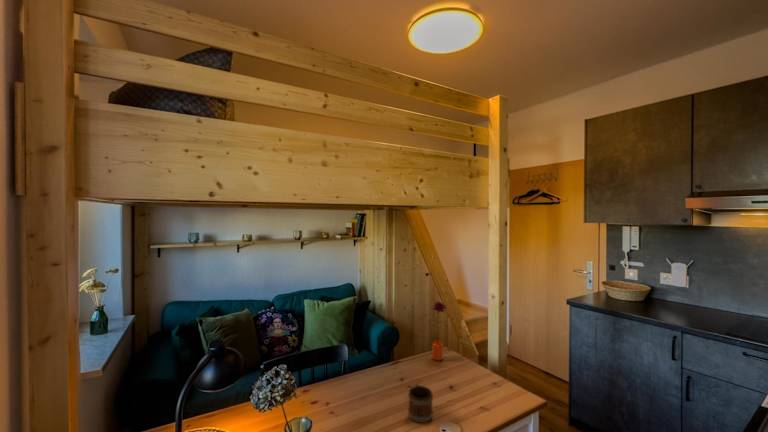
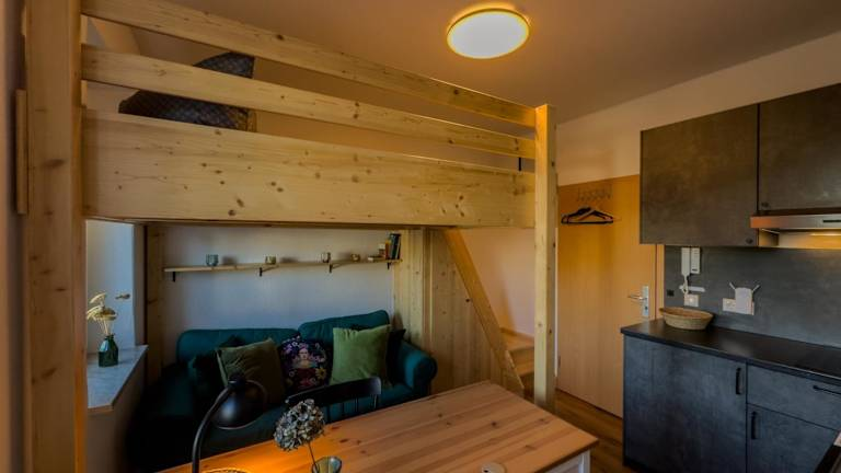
- flower (436, 334)
- mug (419, 401)
